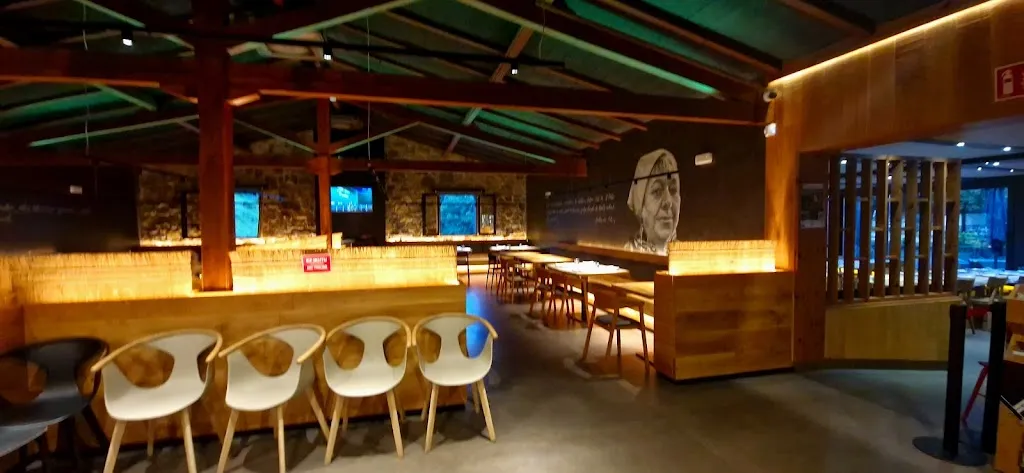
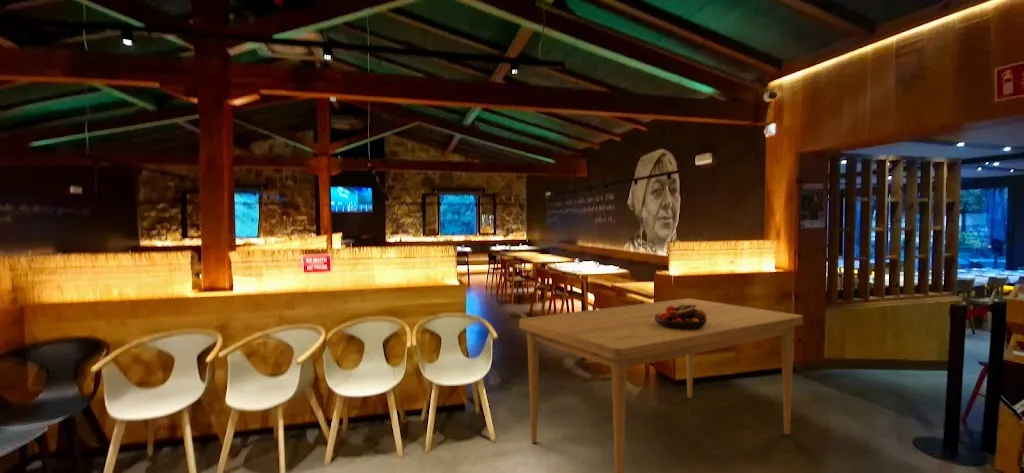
+ fruit bowl (679, 314)
+ dining table (661, 360)
